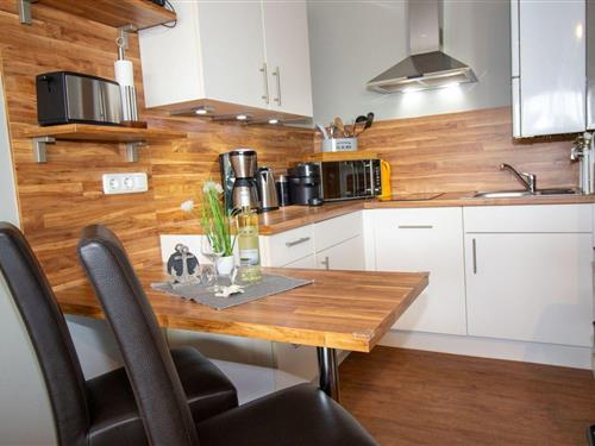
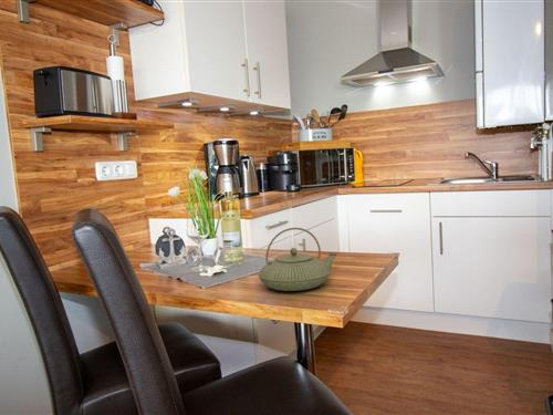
+ teapot (298, 256)
